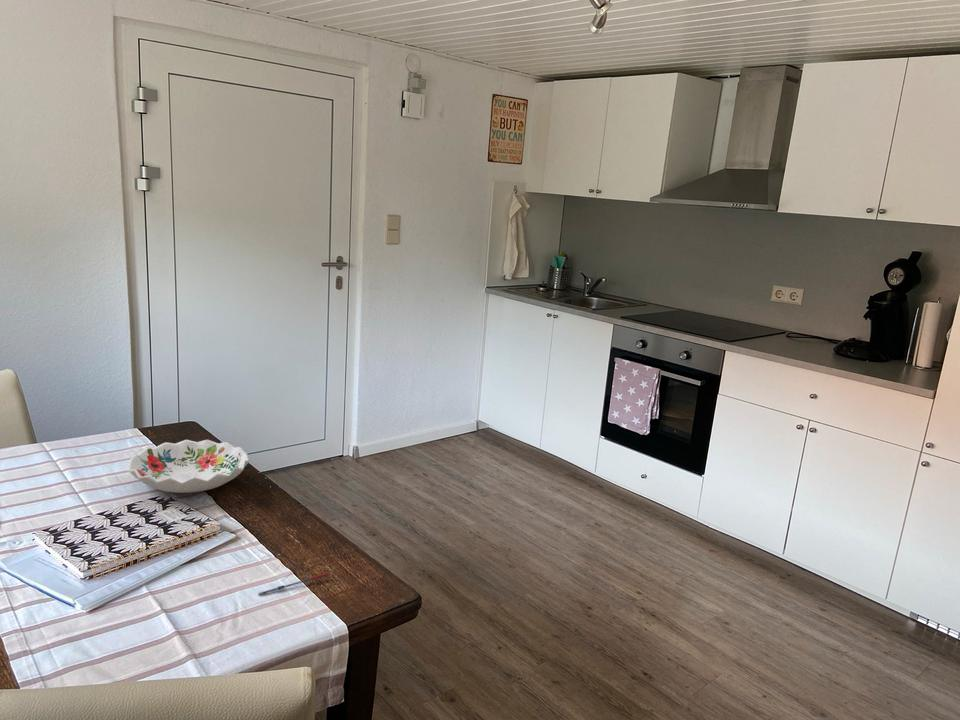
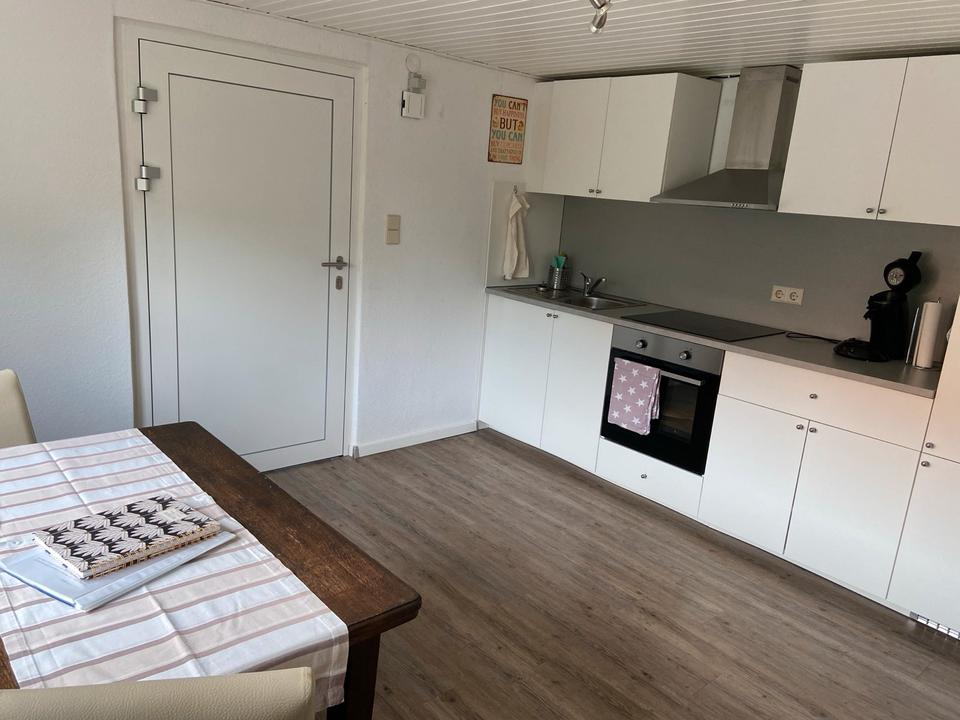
- decorative bowl (190, 469)
- pen (294, 583)
